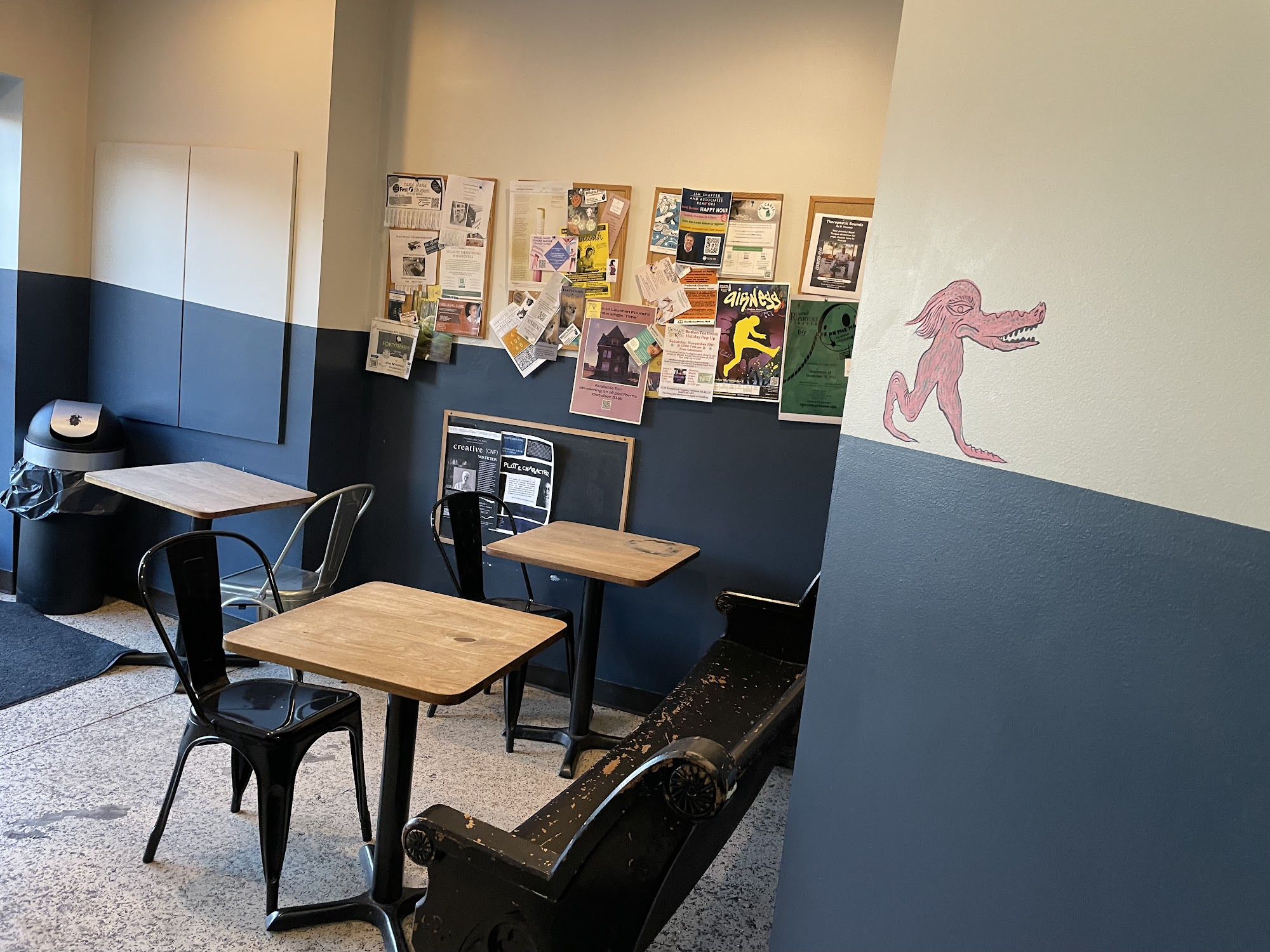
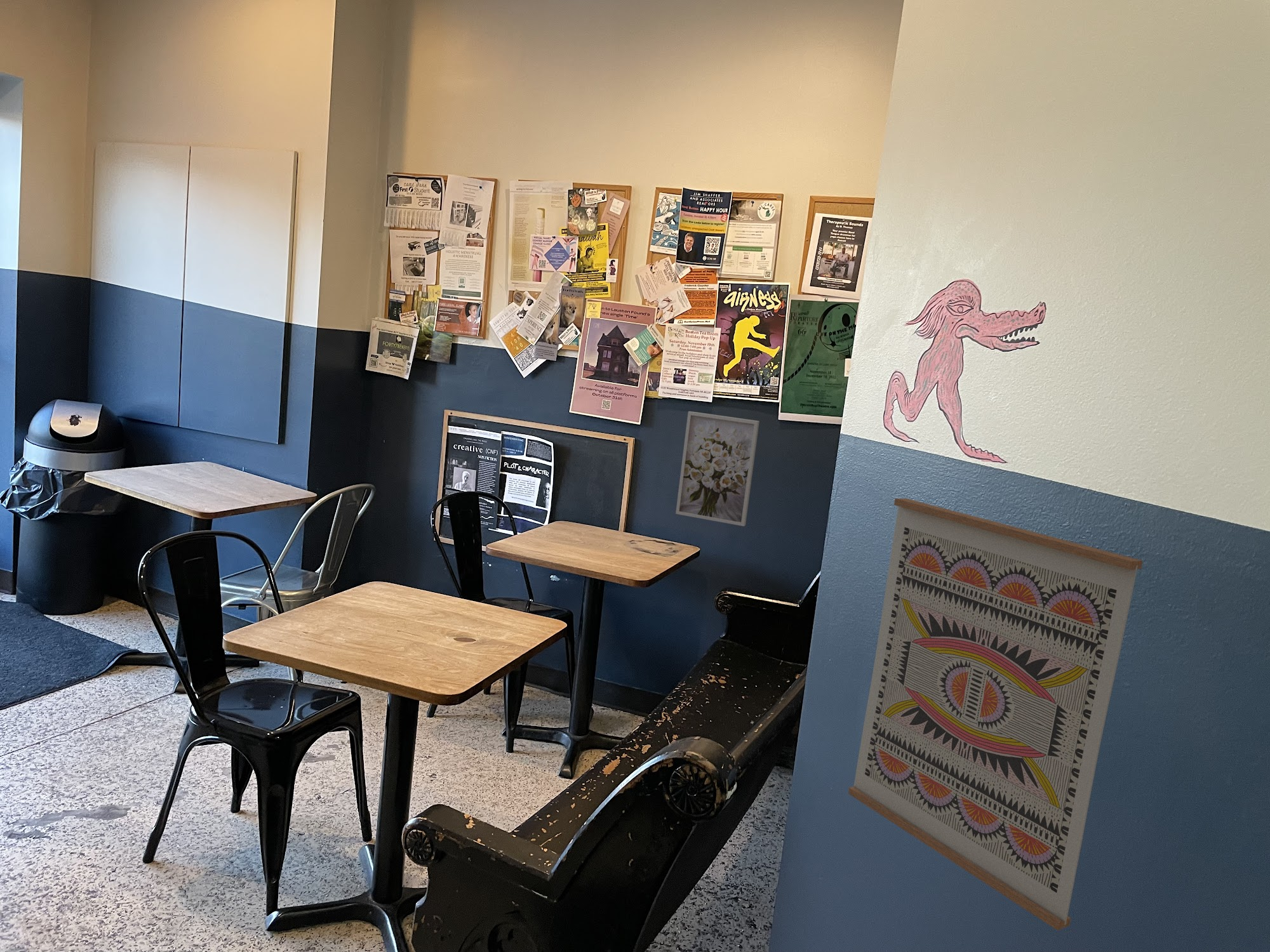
+ wall art (716, 468)
+ wall art (975, 693)
